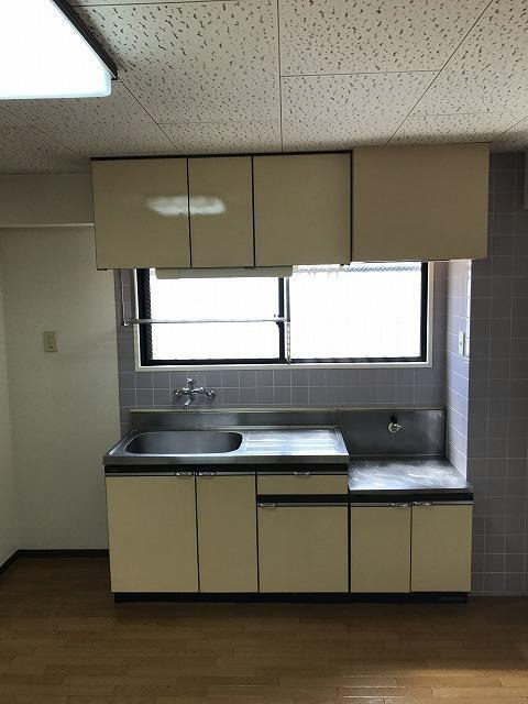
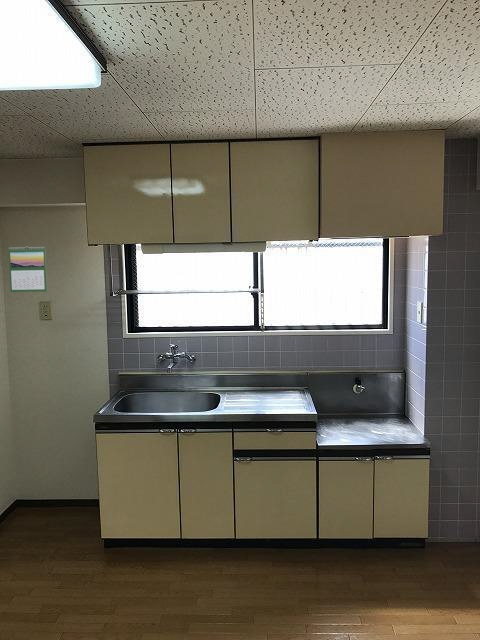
+ calendar (27, 269)
